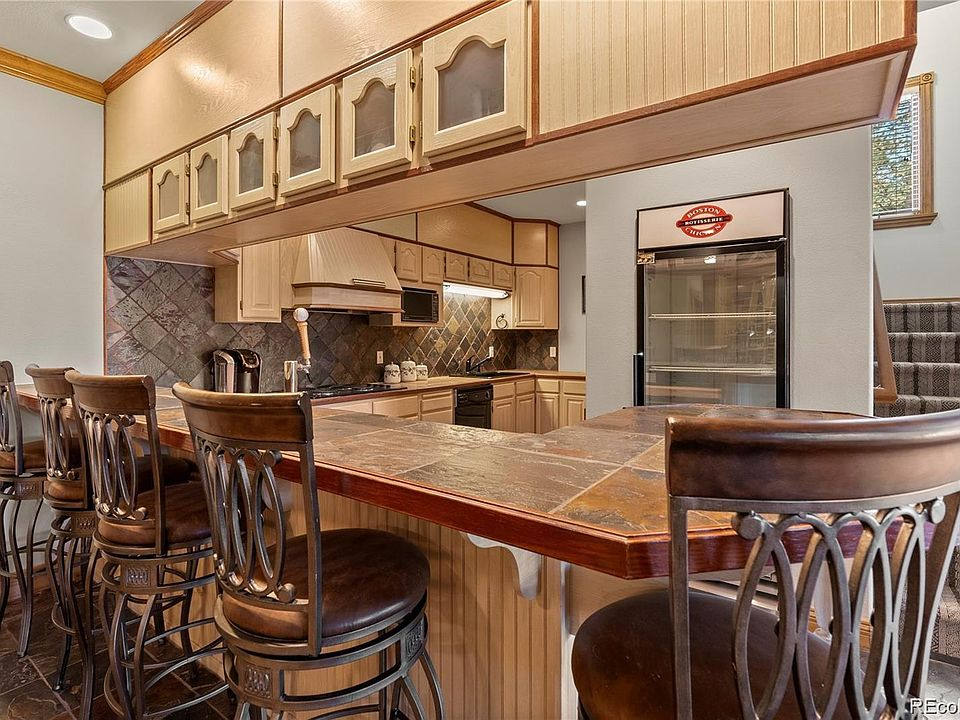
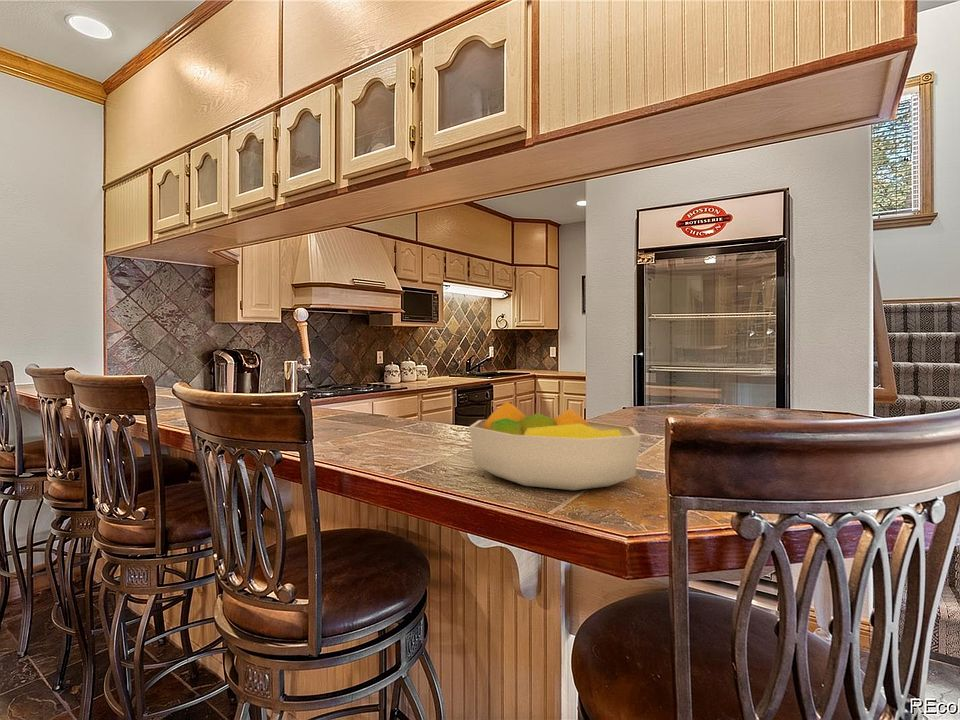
+ fruit bowl (550, 440)
